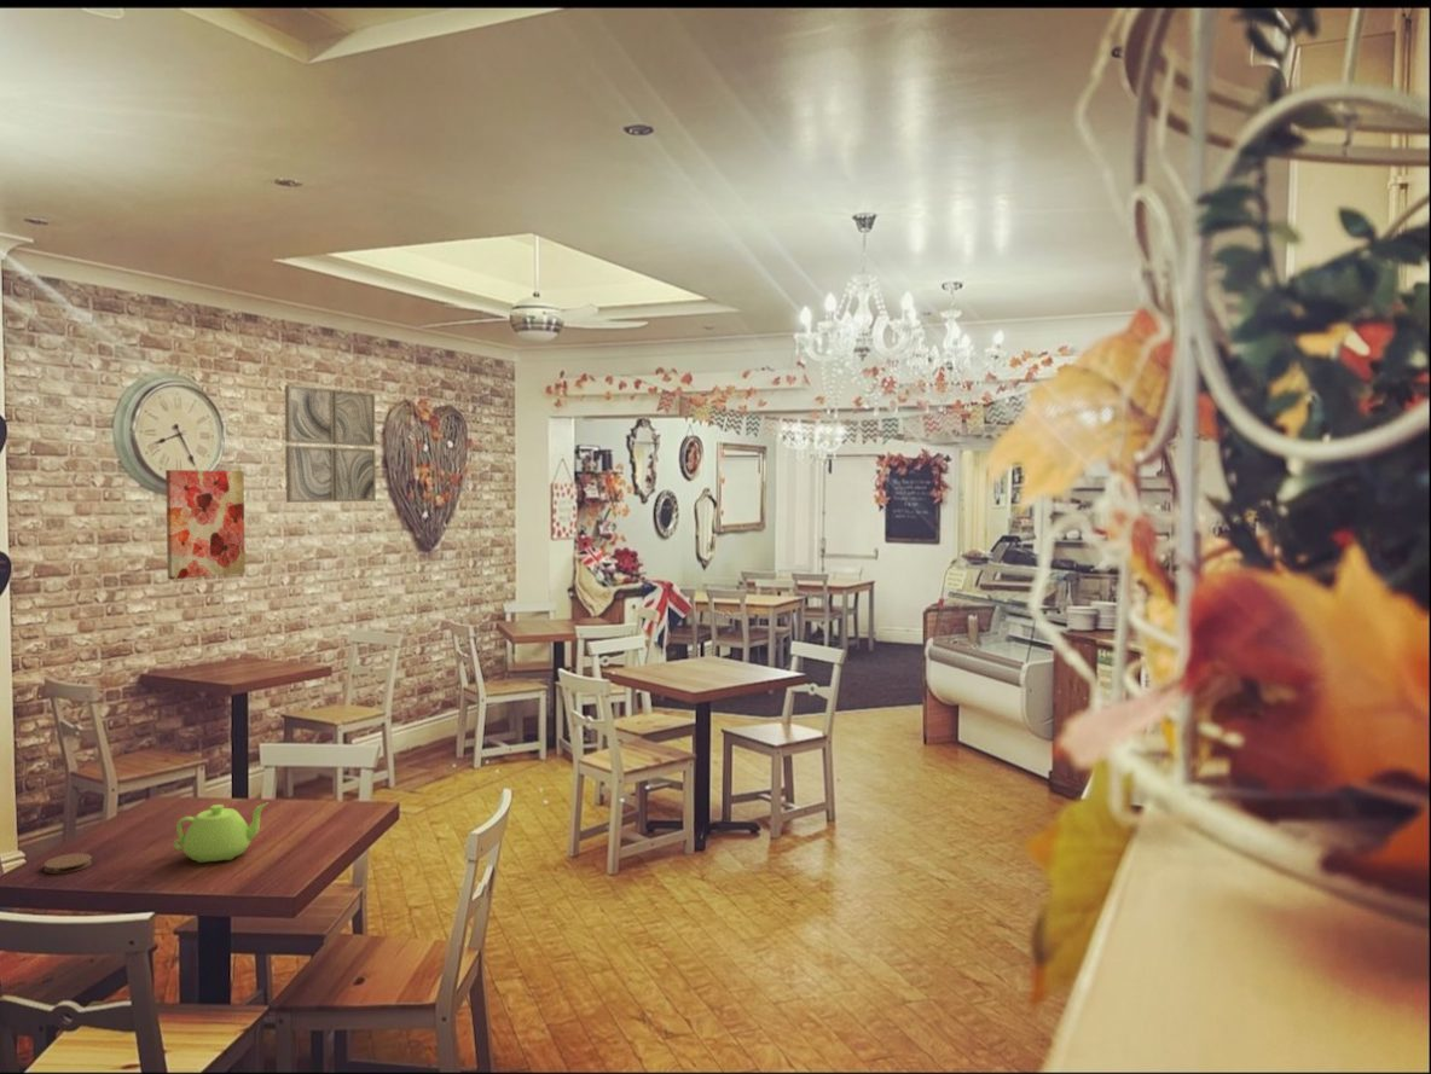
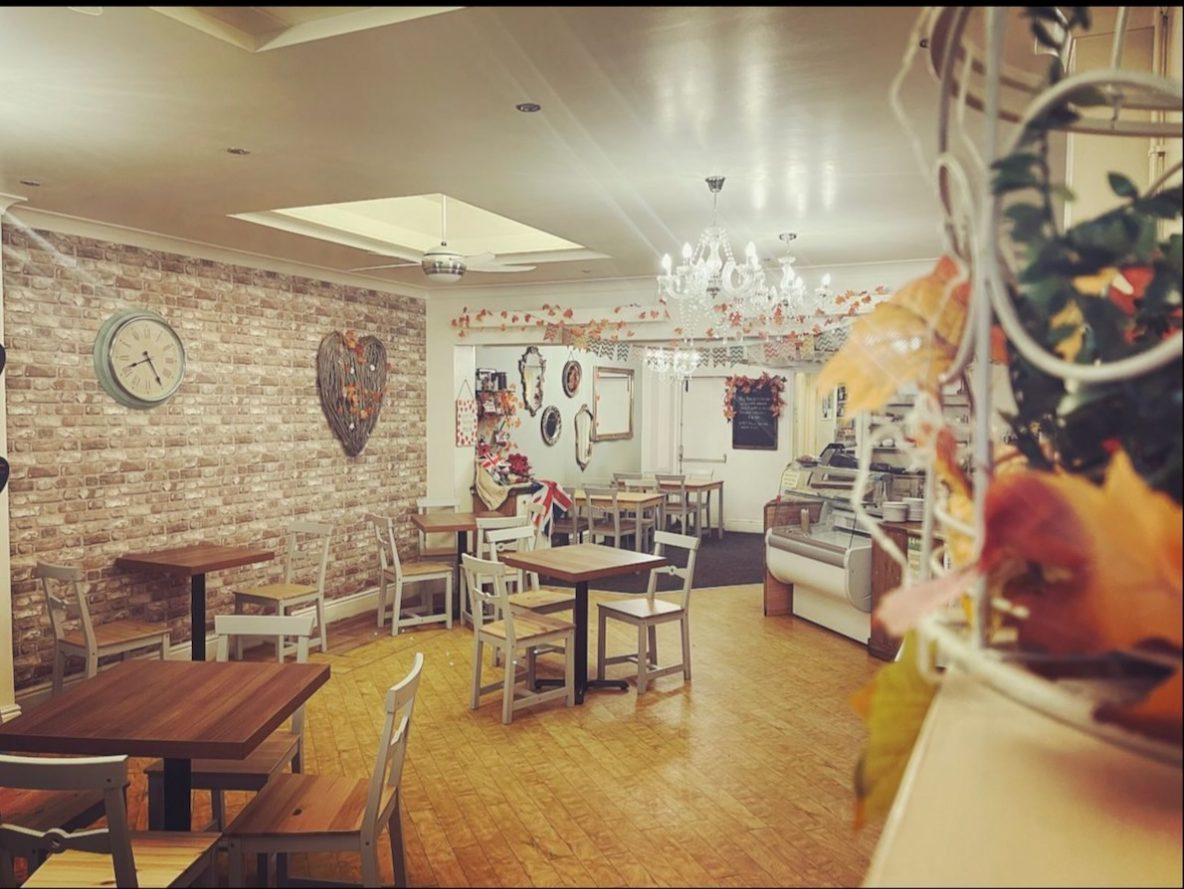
- teapot (221, 830)
- wall art (332, 447)
- wall art (207, 523)
- coaster (68, 863)
